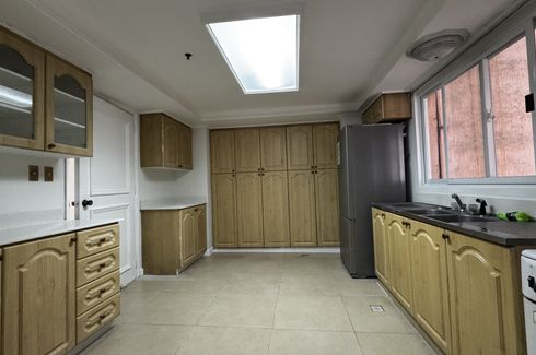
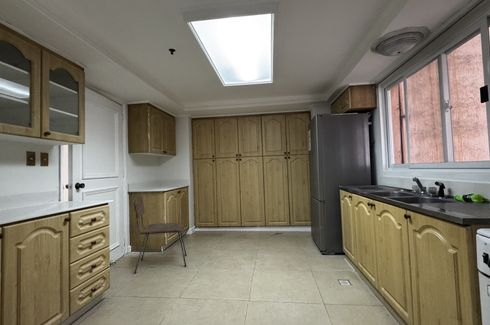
+ dining chair (161, 229)
